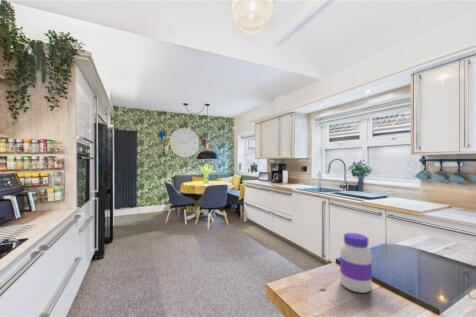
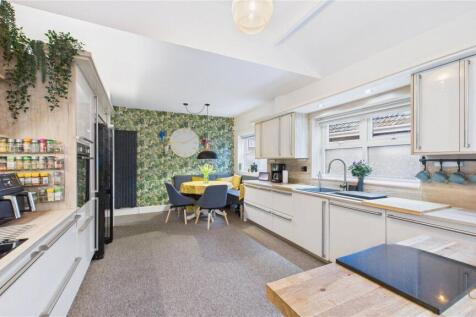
- jar (355, 260)
